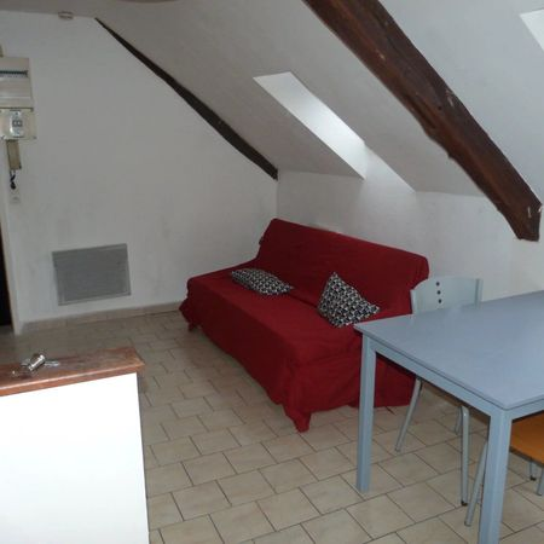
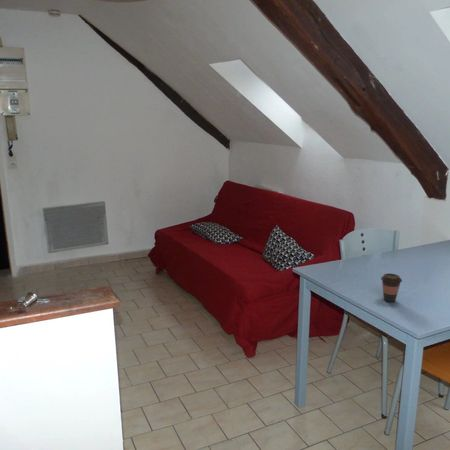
+ coffee cup (390, 288)
